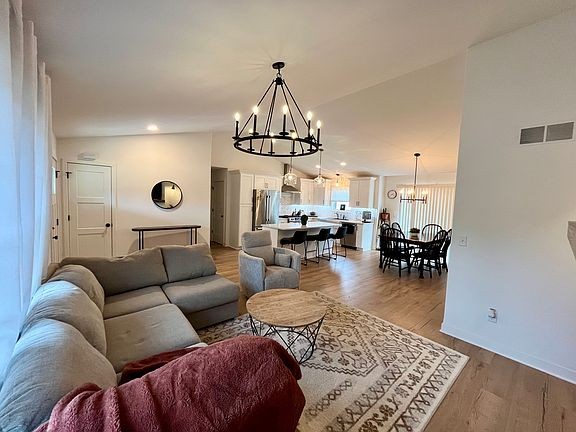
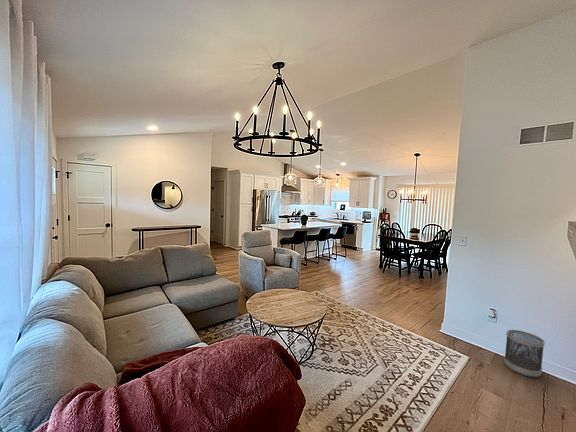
+ wastebasket (523, 352)
